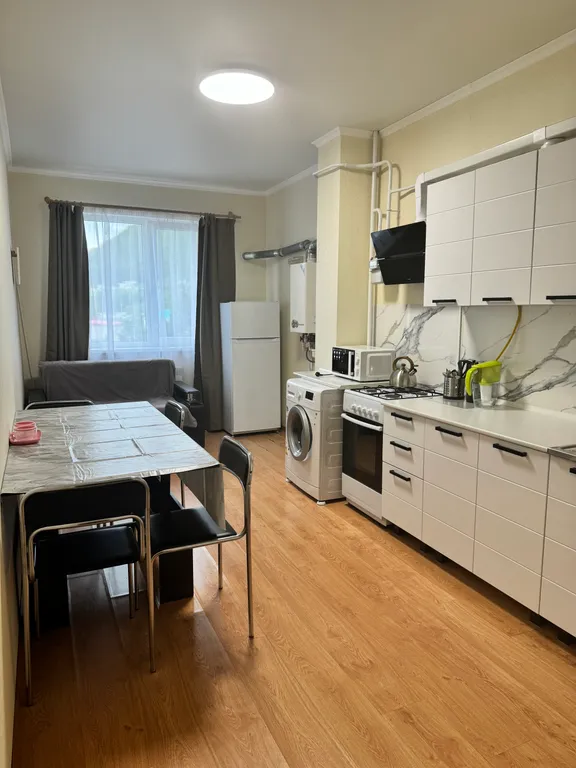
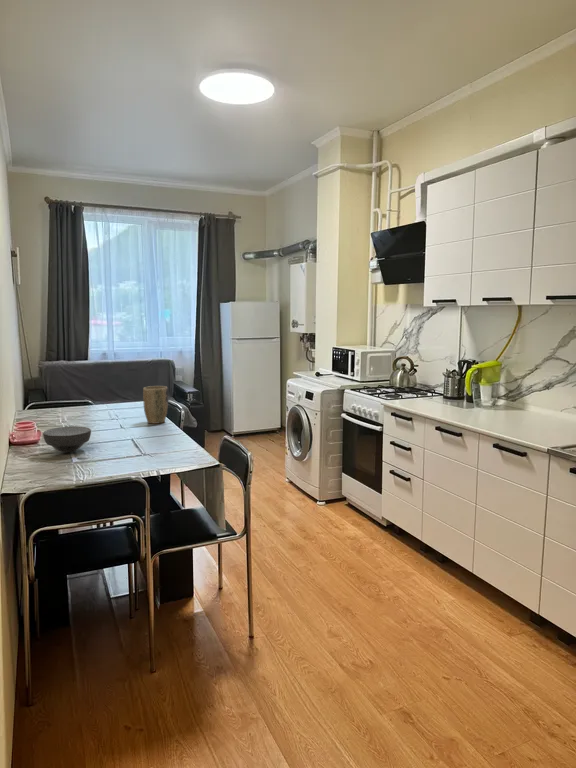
+ plant pot (156, 404)
+ bowl (67, 441)
